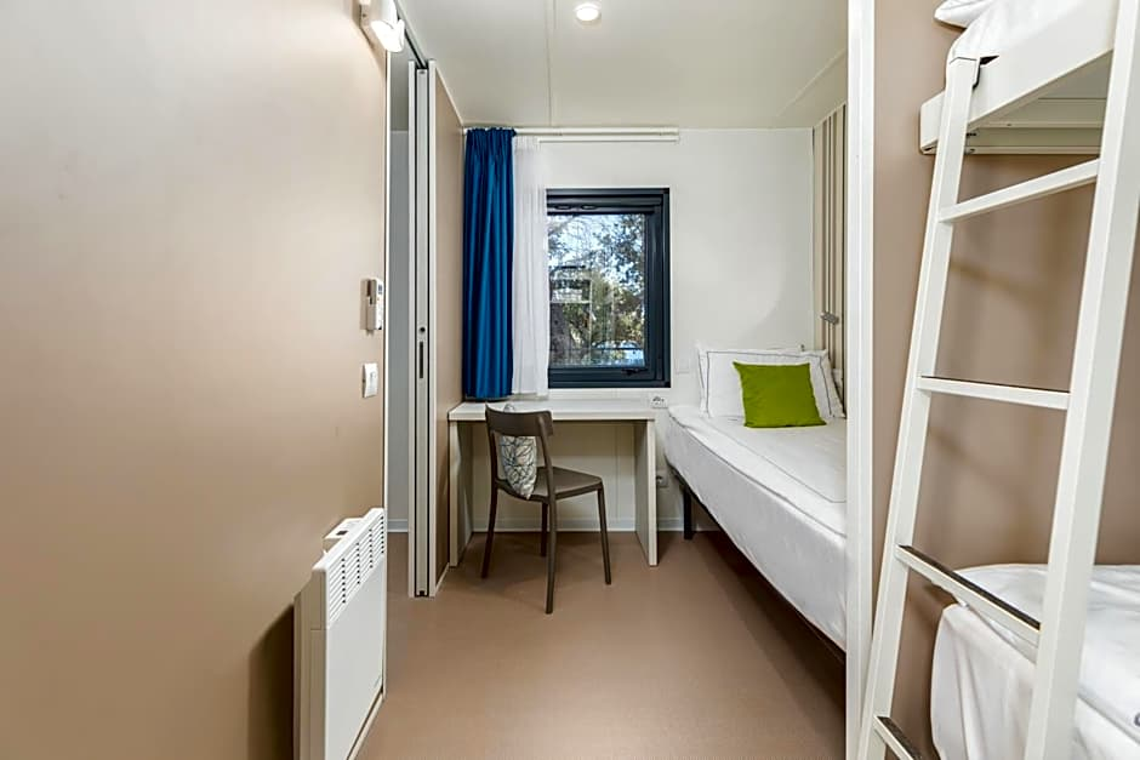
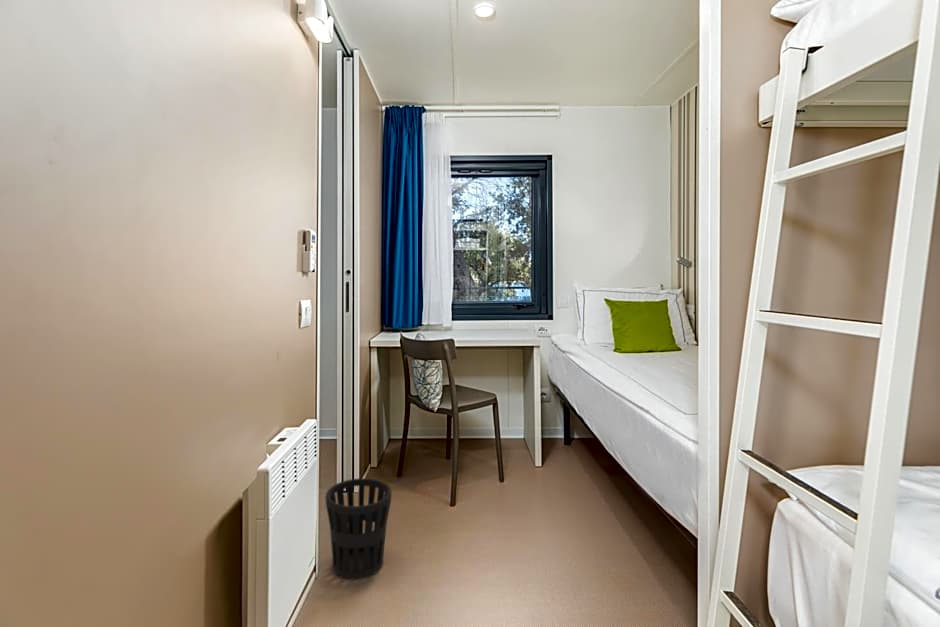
+ wastebasket (358, 528)
